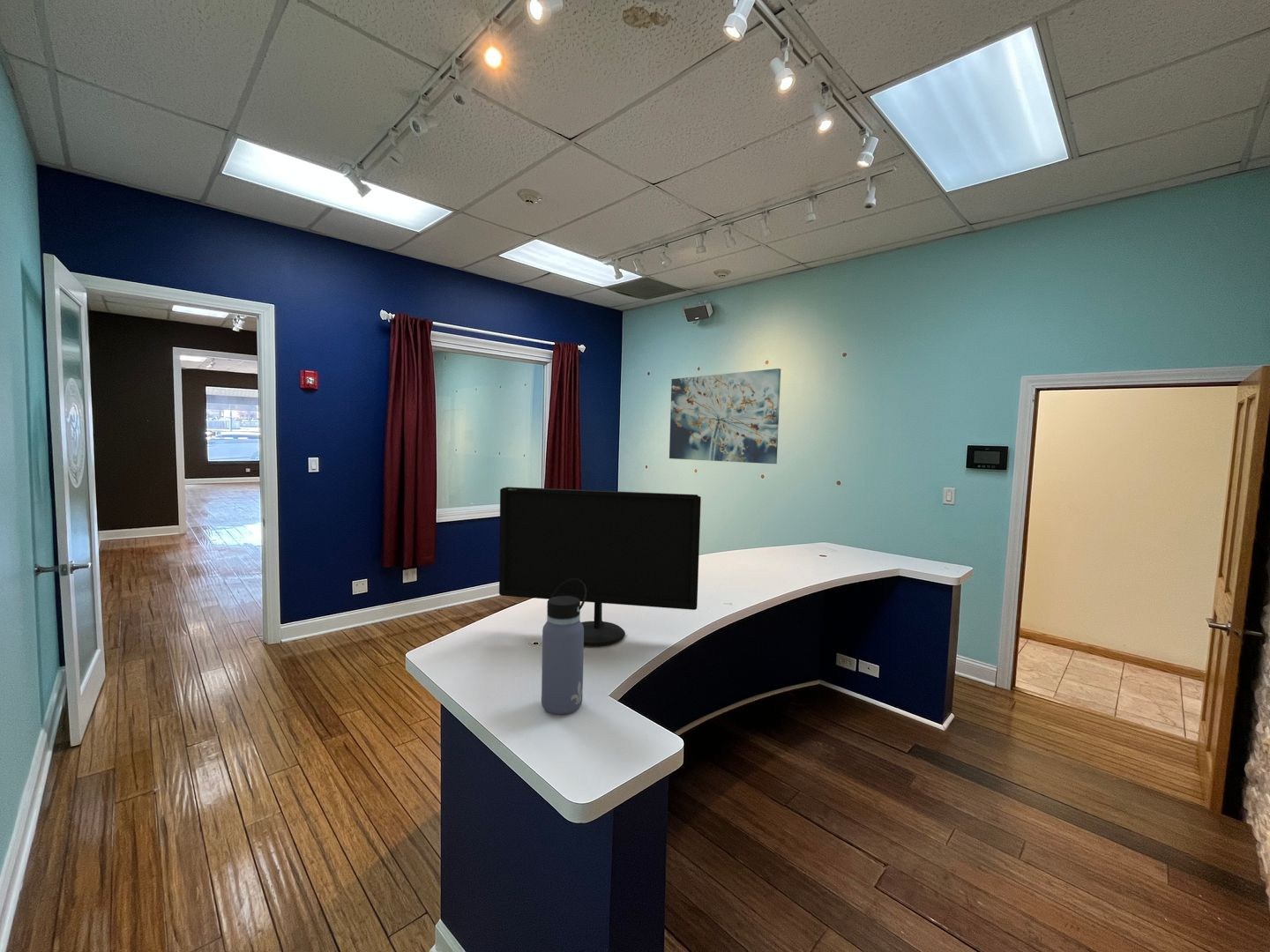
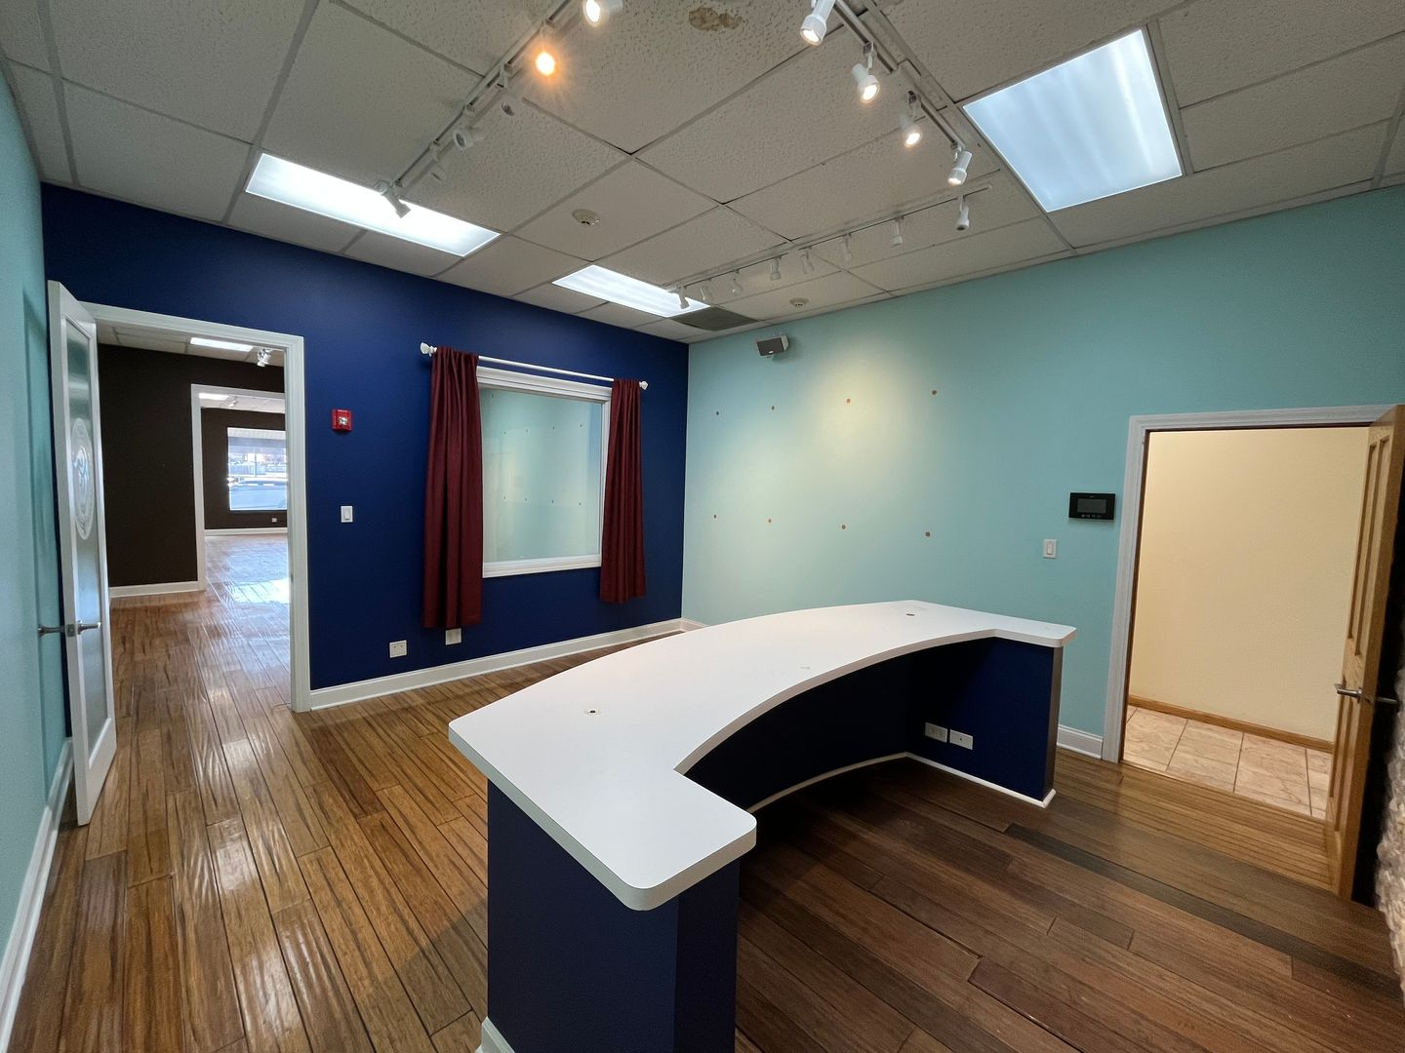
- water bottle (564, 644)
- computer monitor (596, 563)
- wall art (720, 418)
